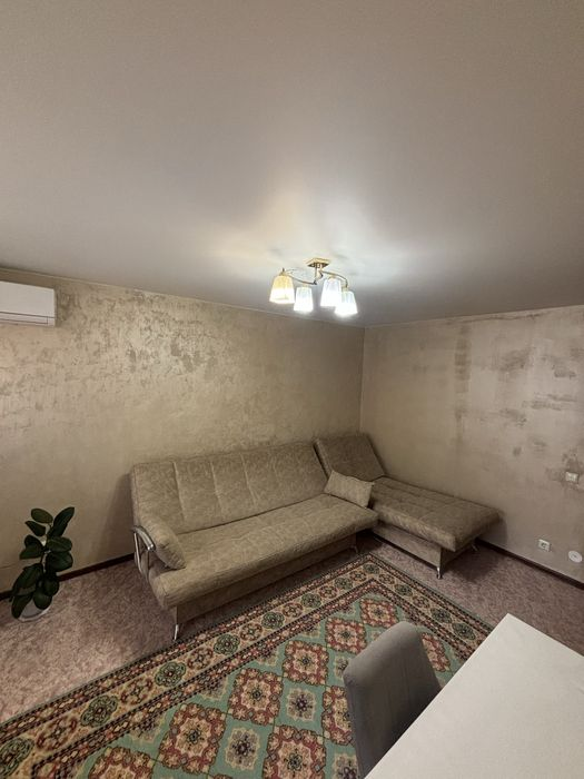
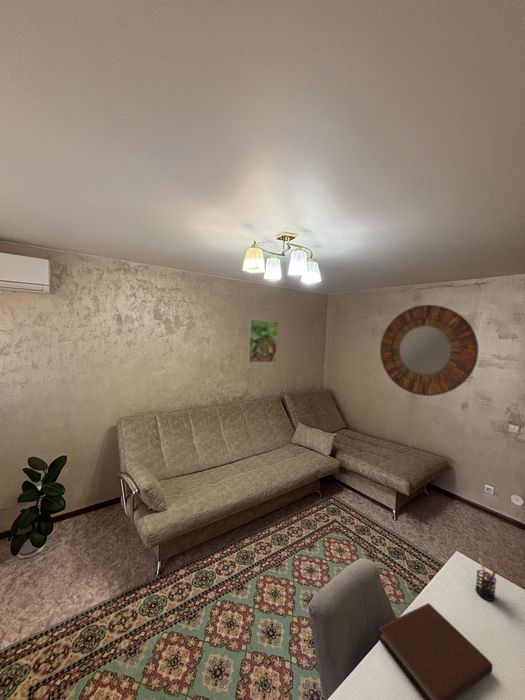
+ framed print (263, 341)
+ home mirror (423, 350)
+ pen holder (488, 579)
+ notebook (431, 649)
